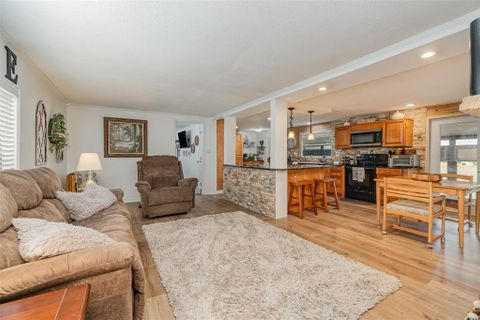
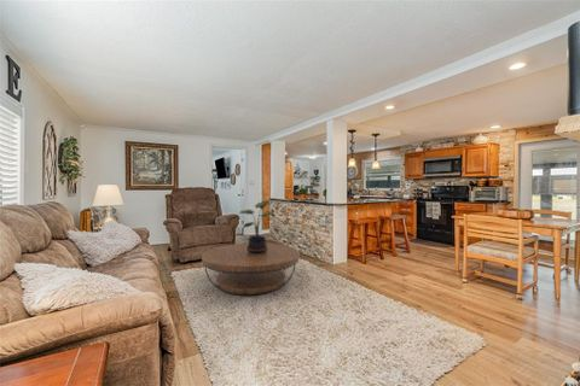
+ potted plant (257, 226)
+ coffee table (251, 267)
